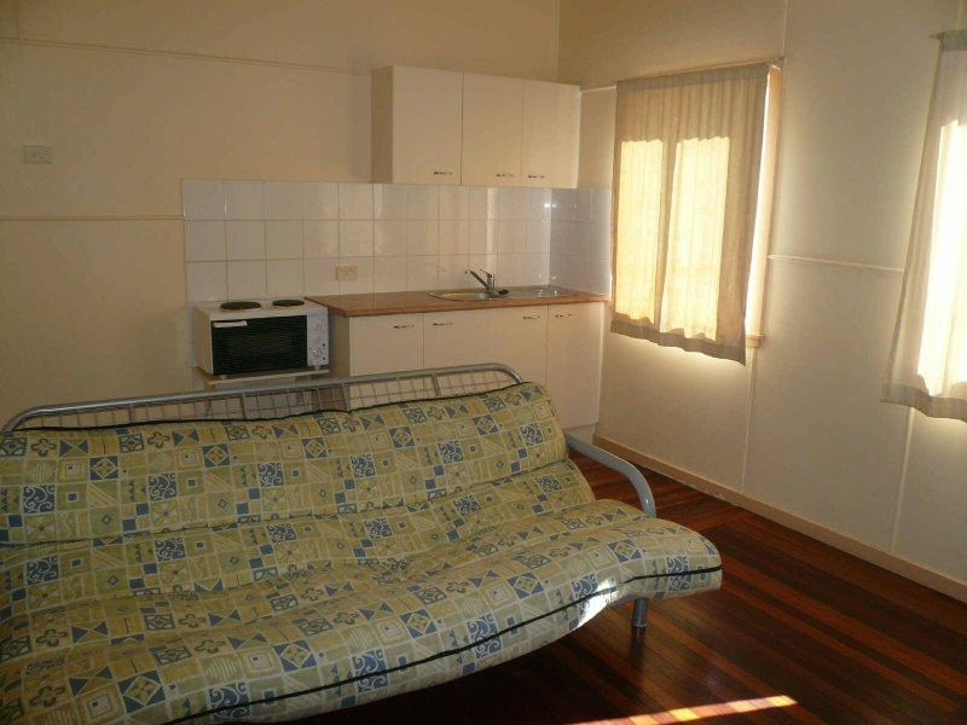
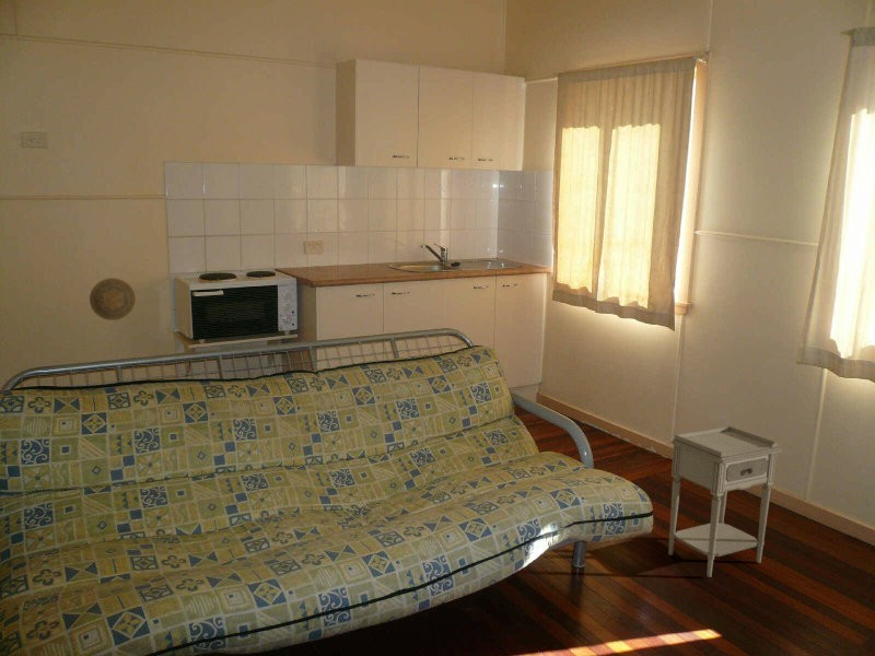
+ nightstand (720, 499)
+ decorative plate (113, 298)
